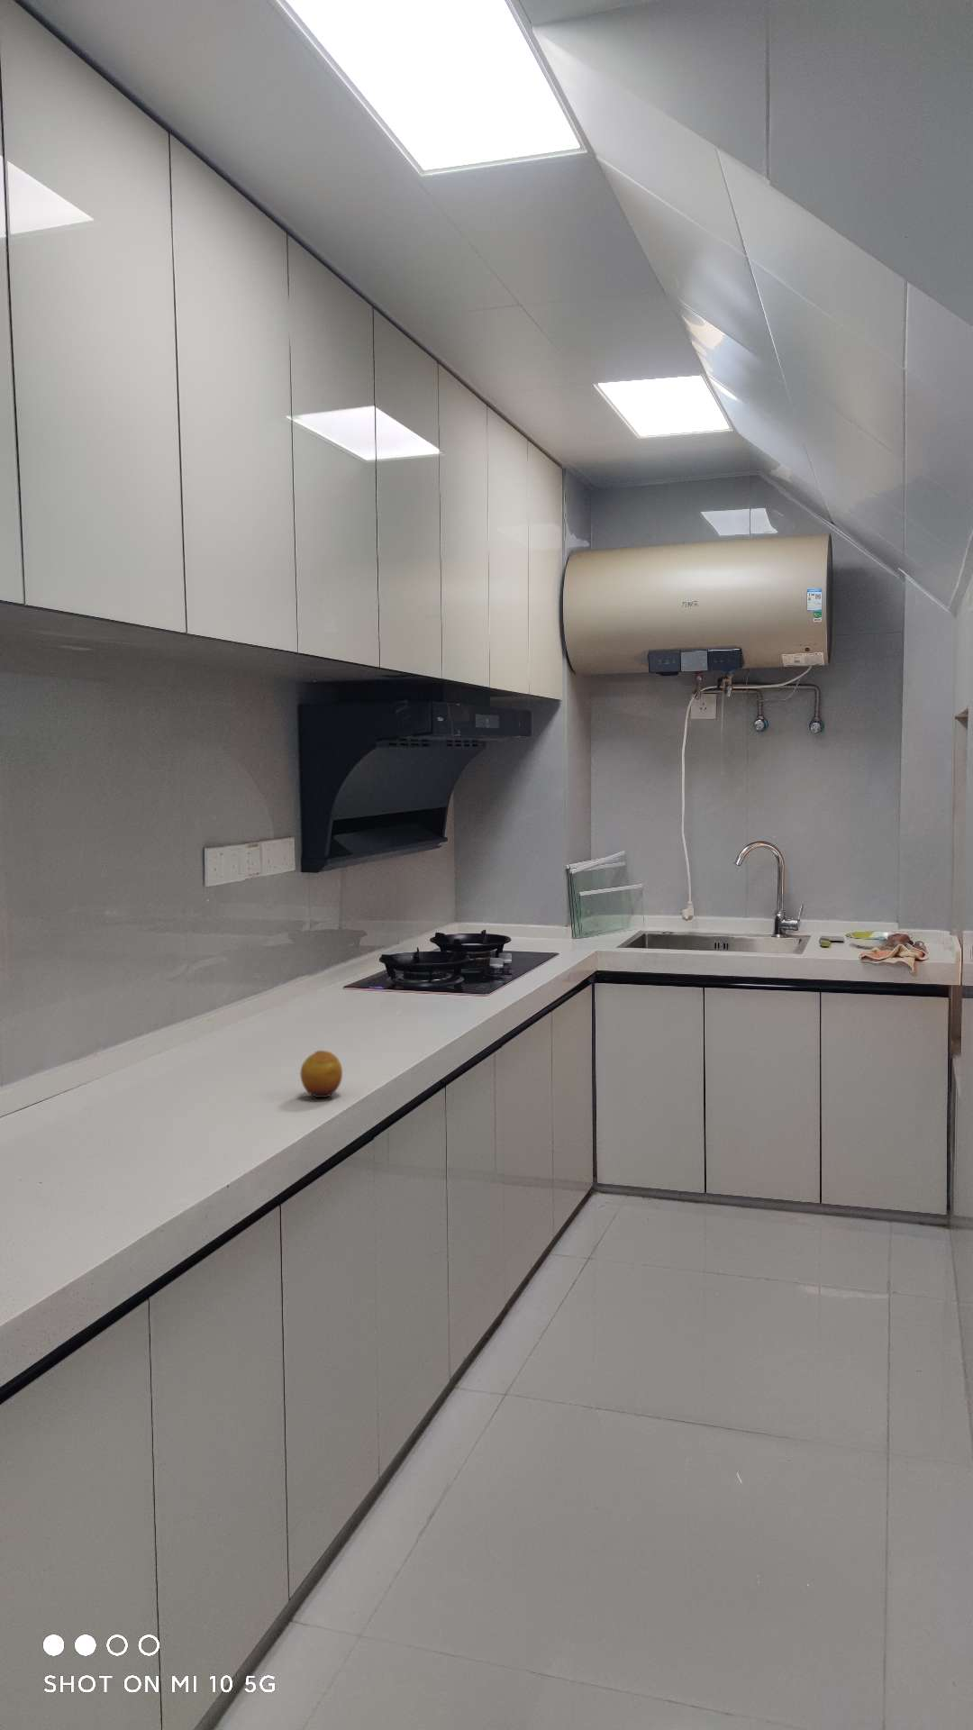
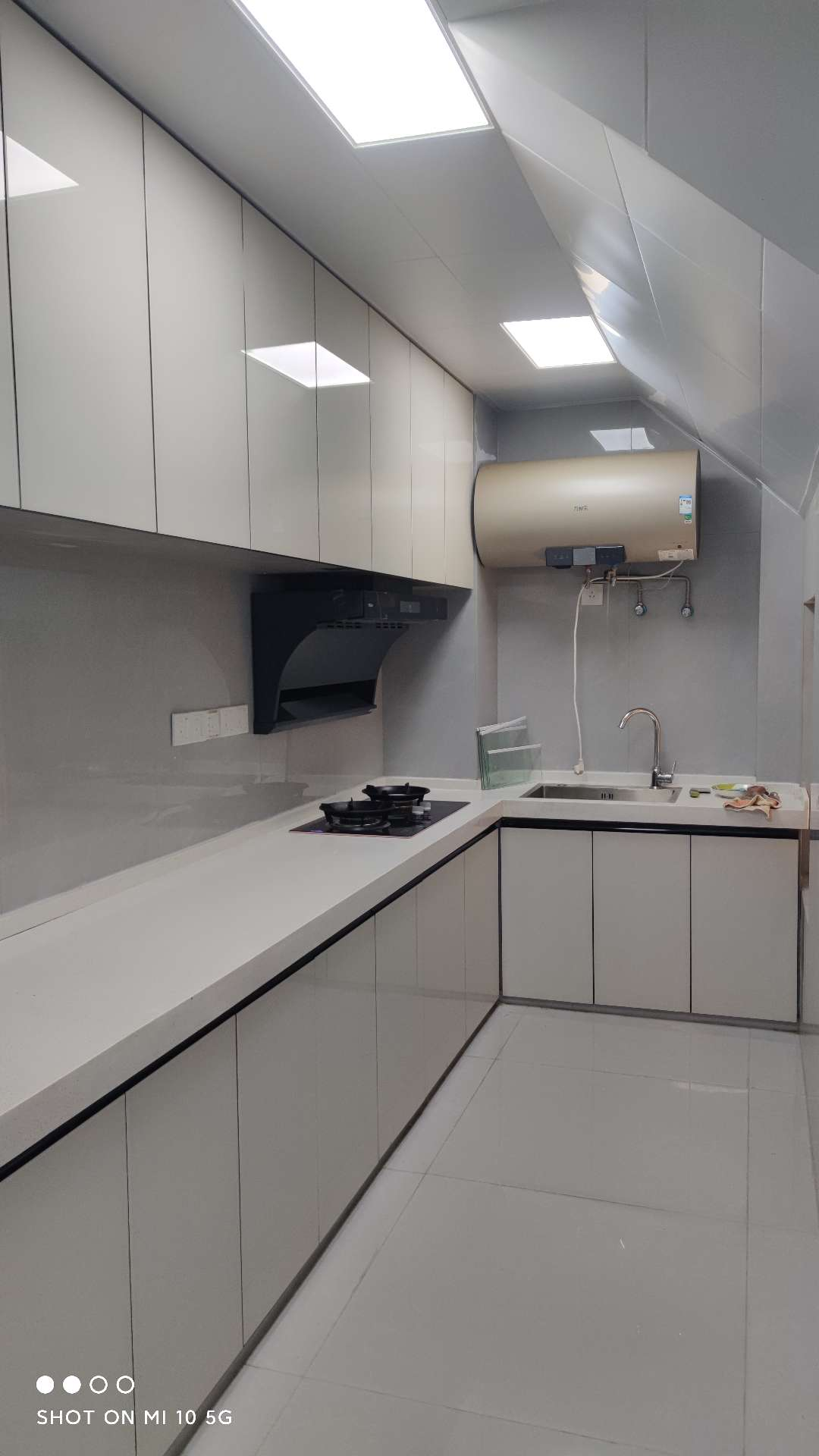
- fruit (322, 1073)
